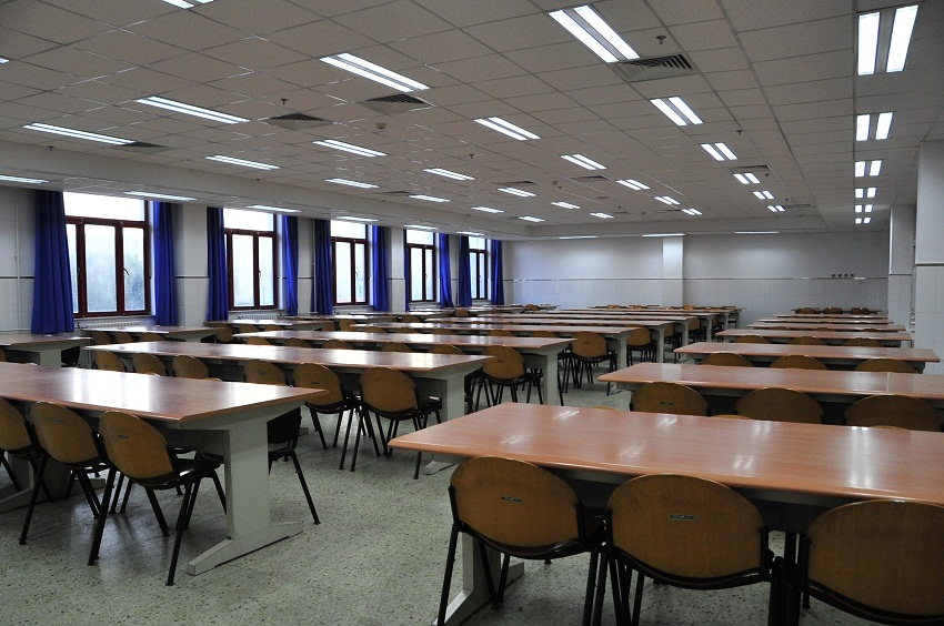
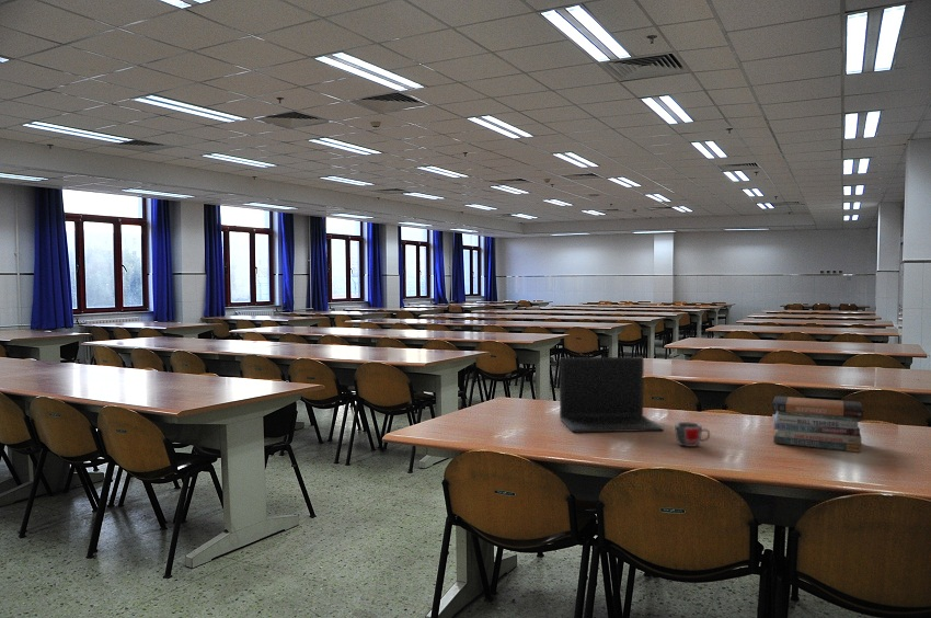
+ mug (692, 434)
+ laptop (609, 392)
+ book stack (815, 422)
